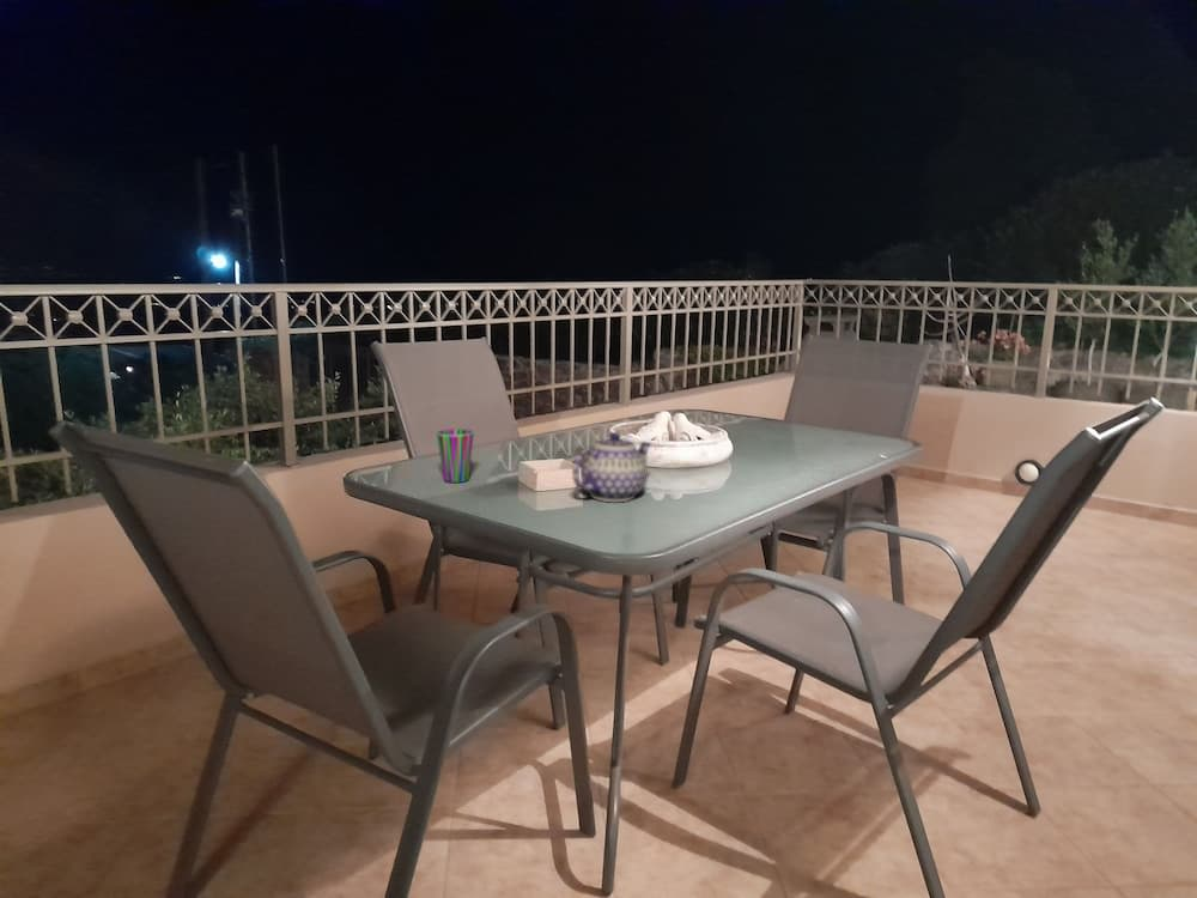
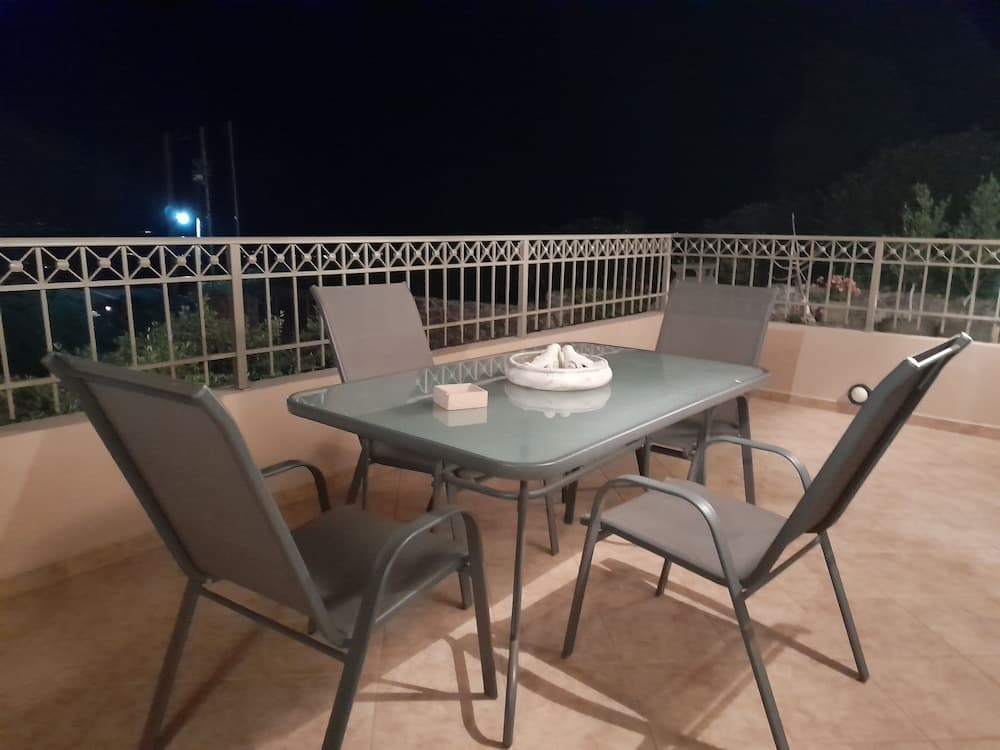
- cup (455, 455)
- teapot (613, 465)
